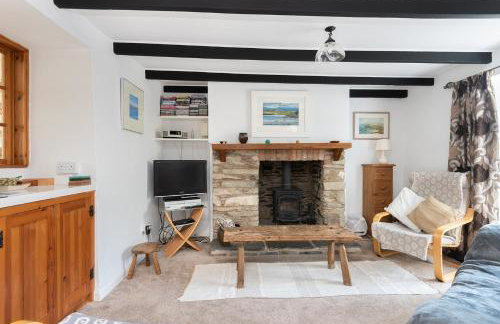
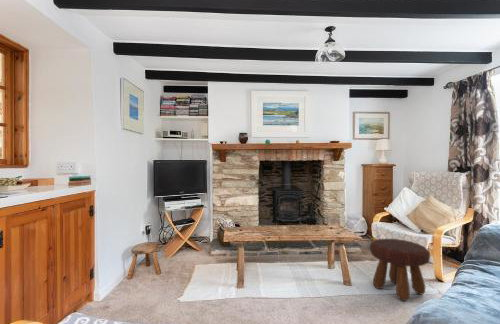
+ footstool (398, 267)
